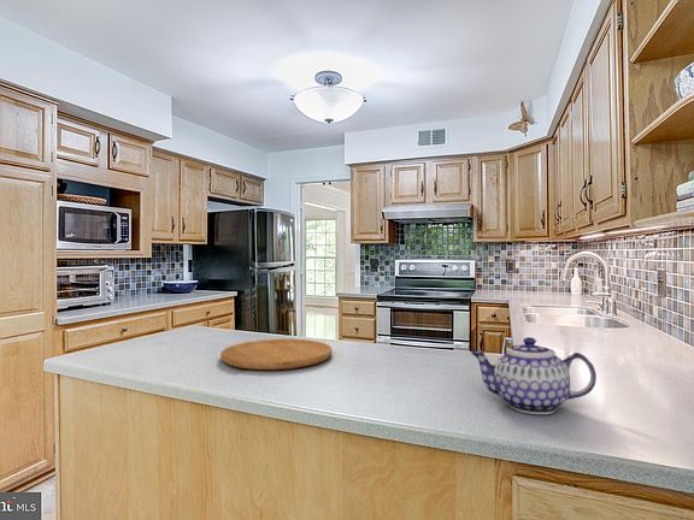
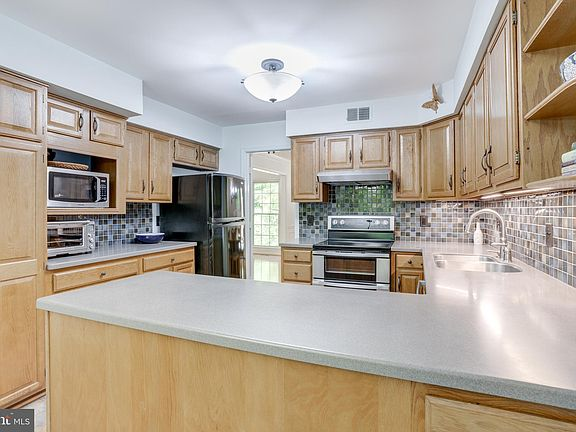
- teapot (530, 371)
- cutting board (277, 353)
